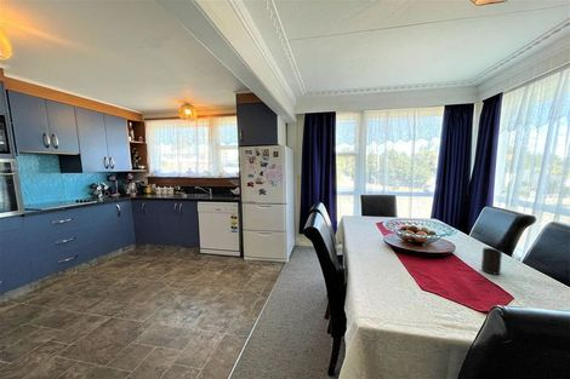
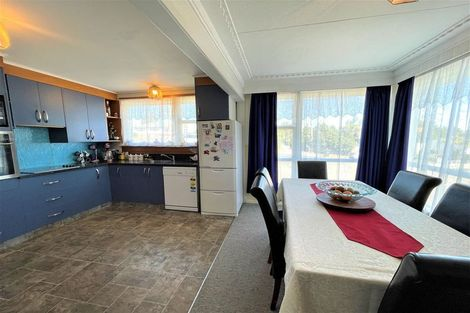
- cup (491, 260)
